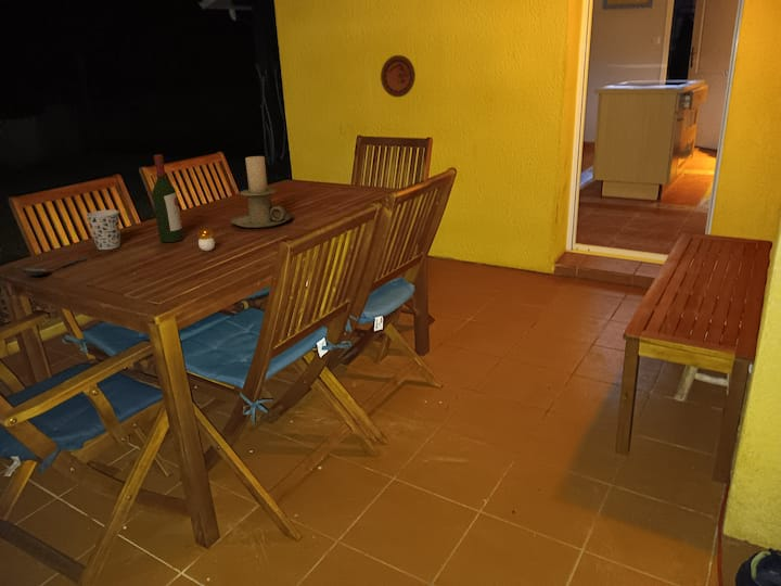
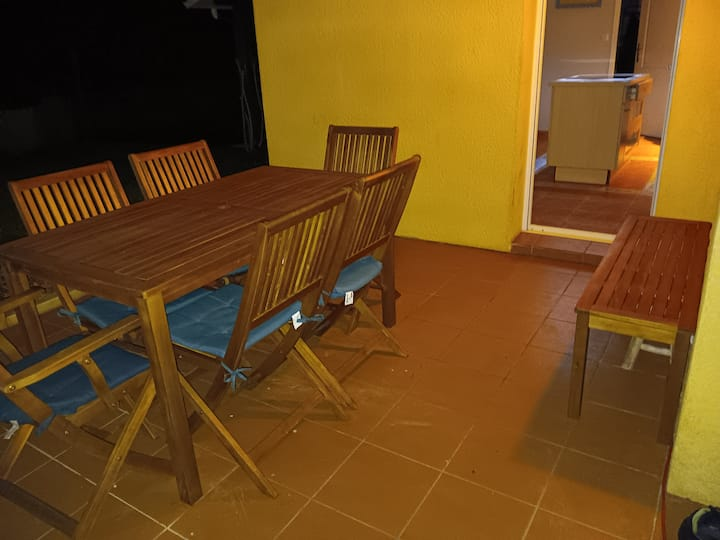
- candle holder (258, 189)
- candle (205, 239)
- cup (105, 230)
- wine bottle (165, 198)
- spoon (57, 266)
- decorative plate (397, 76)
